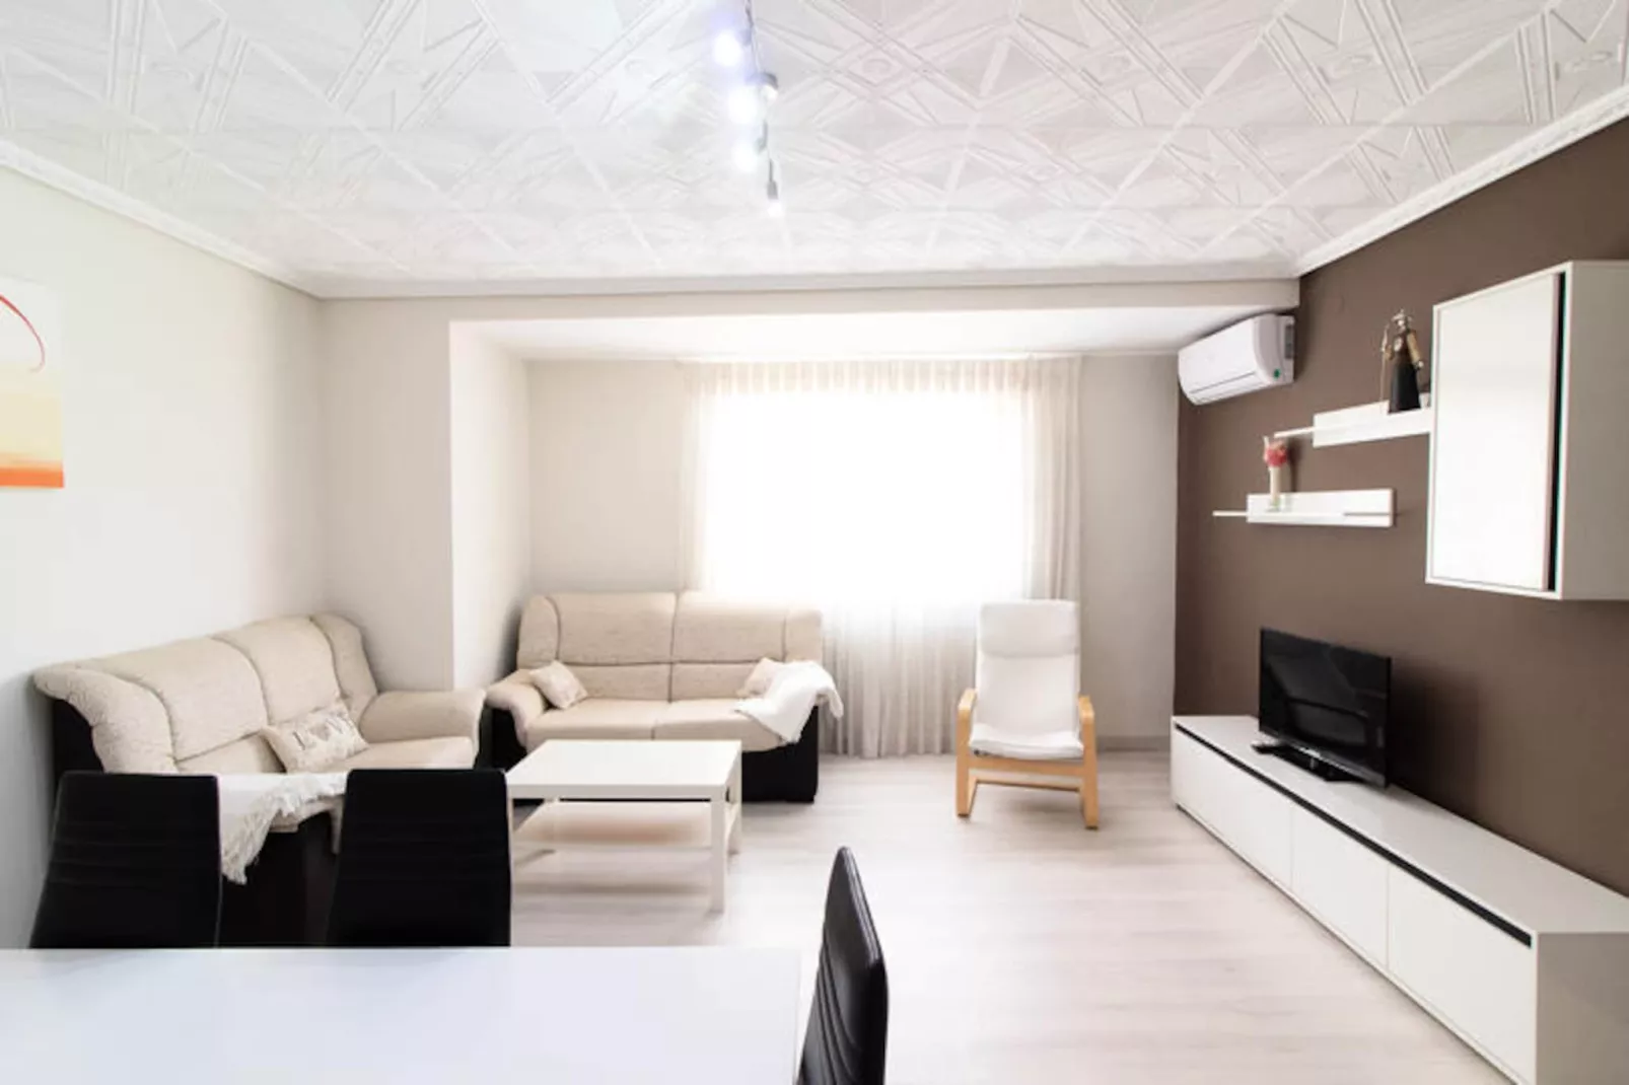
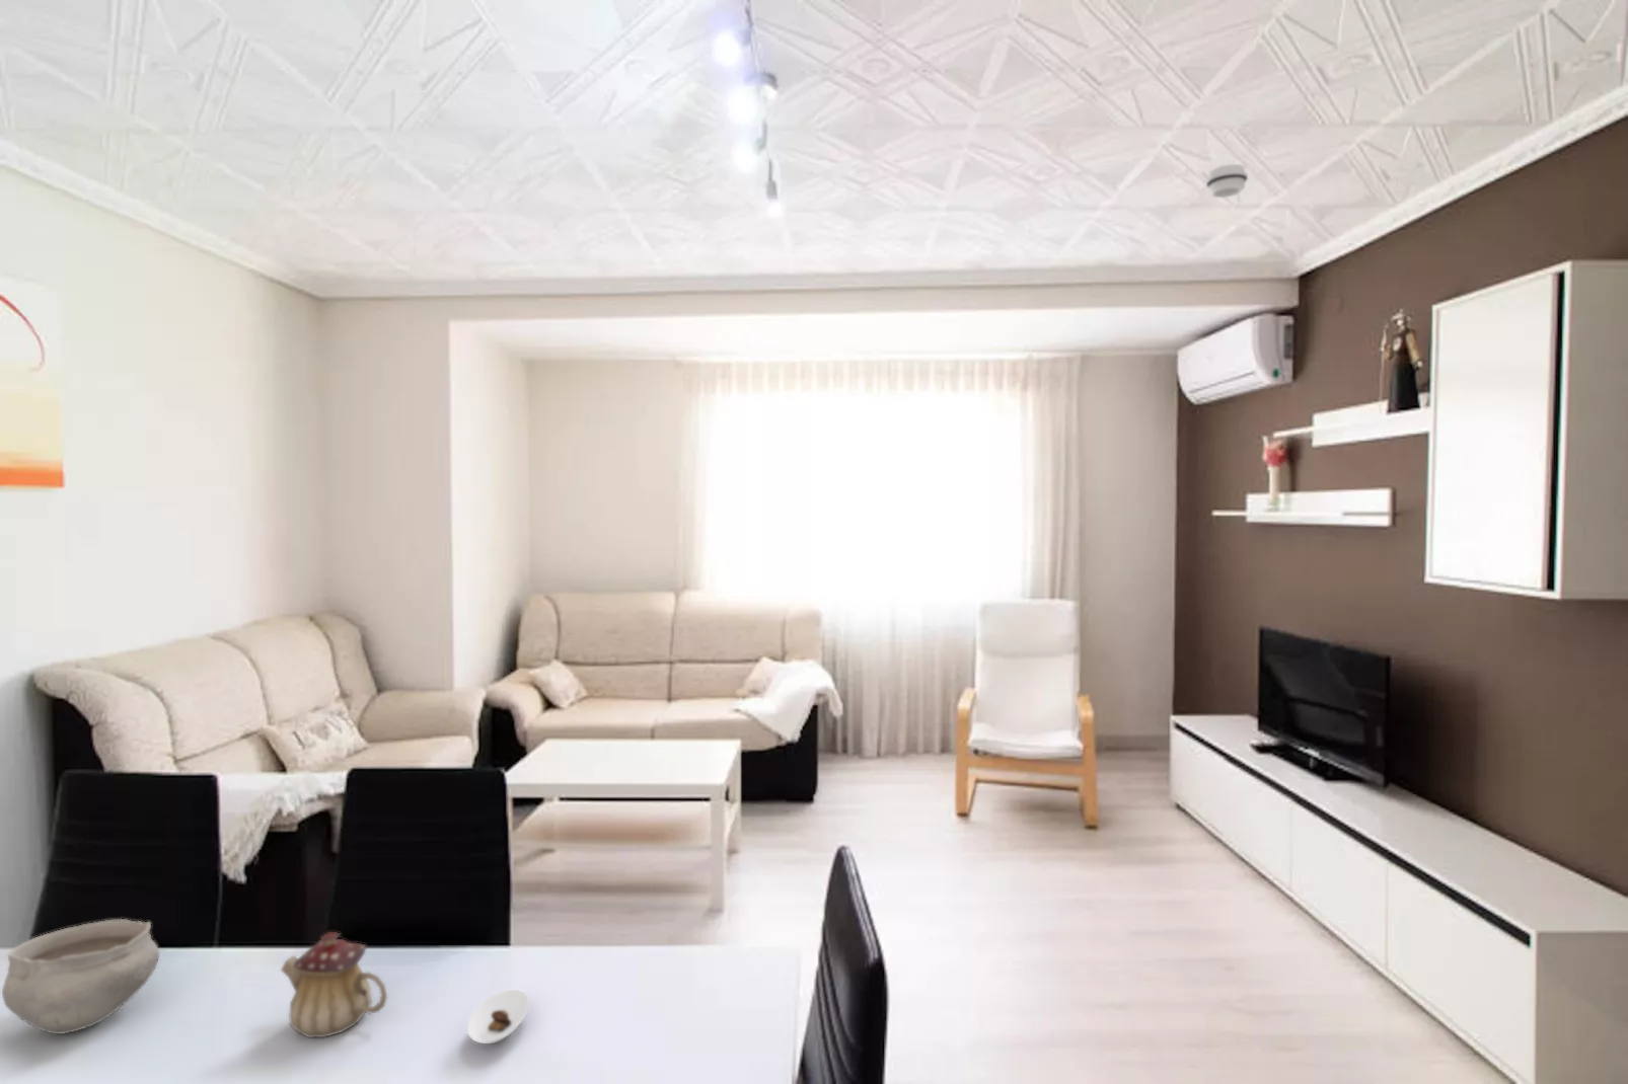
+ teapot (334, 976)
+ saucer (499, 1020)
+ bowl (84, 975)
+ smoke detector (1226, 181)
